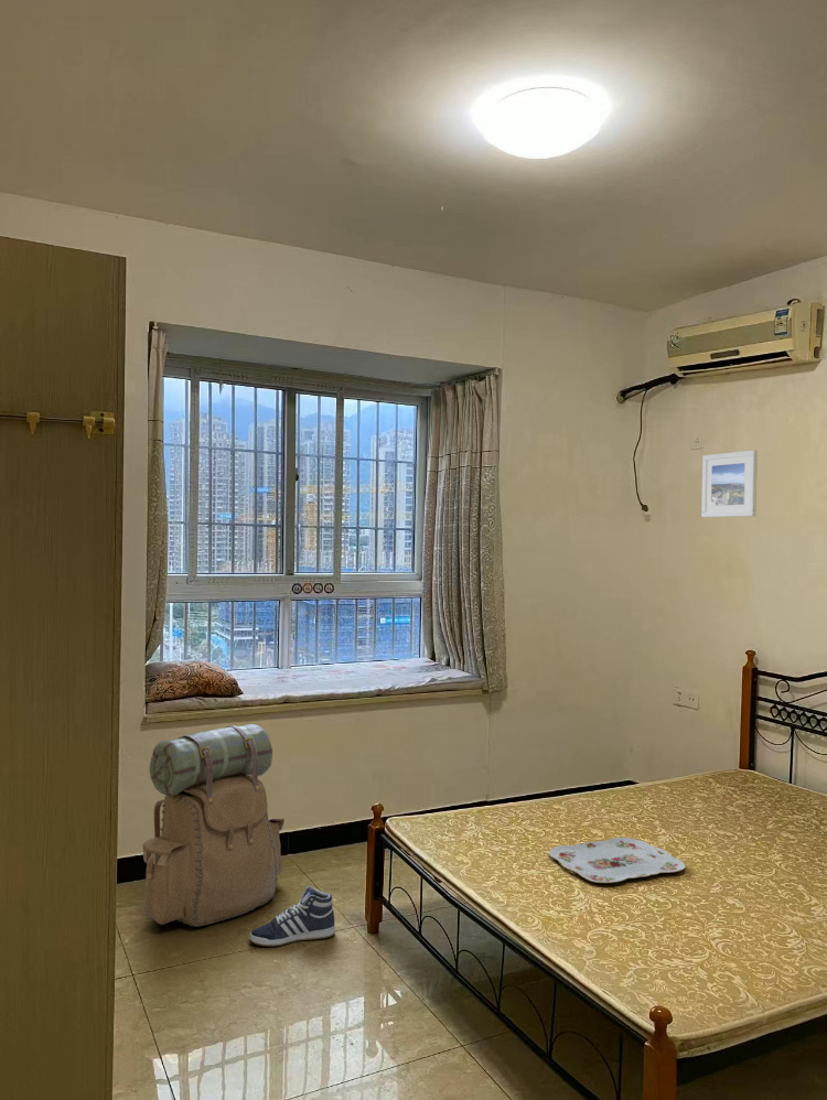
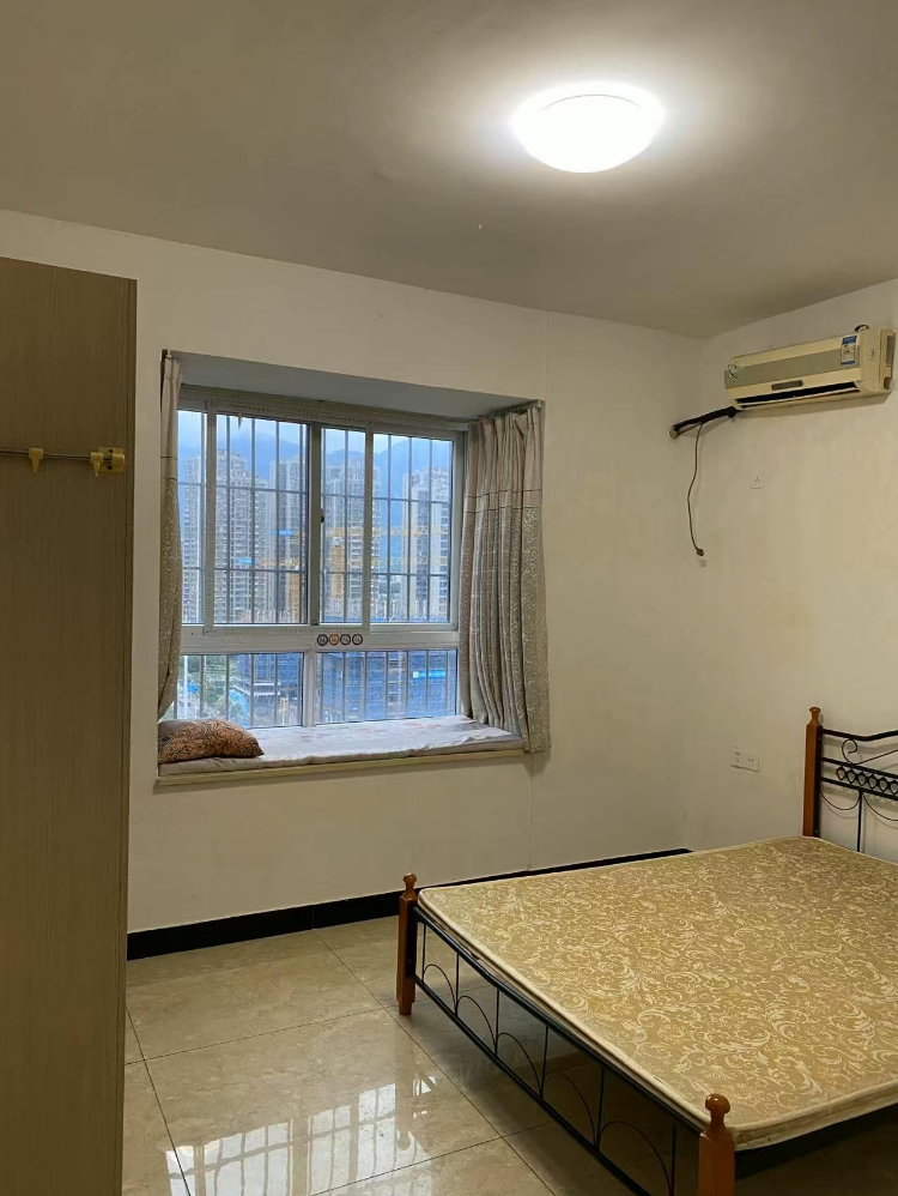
- serving tray (615, 860)
- backpack (213, 813)
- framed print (728, 484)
- sneaker (292, 915)
